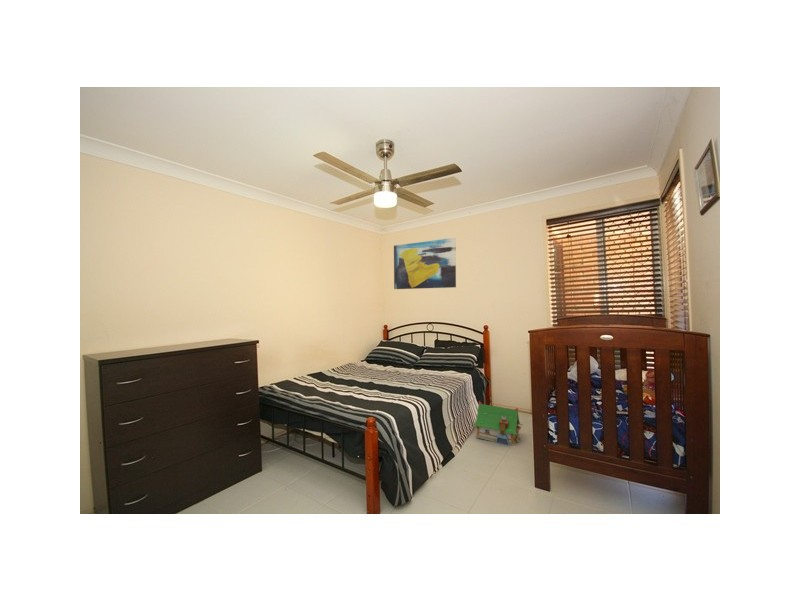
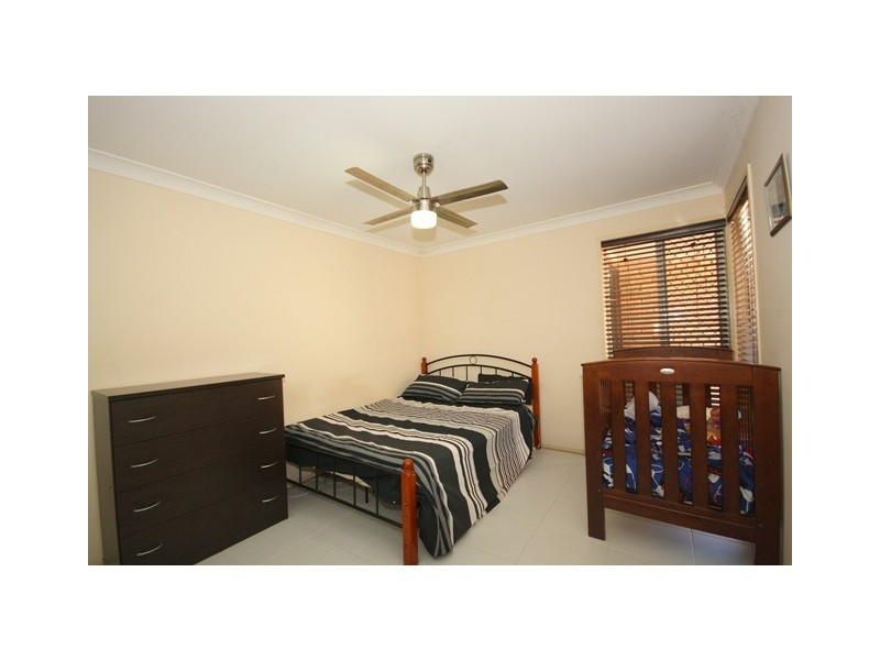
- wall art (423, 265)
- toy house (497, 420)
